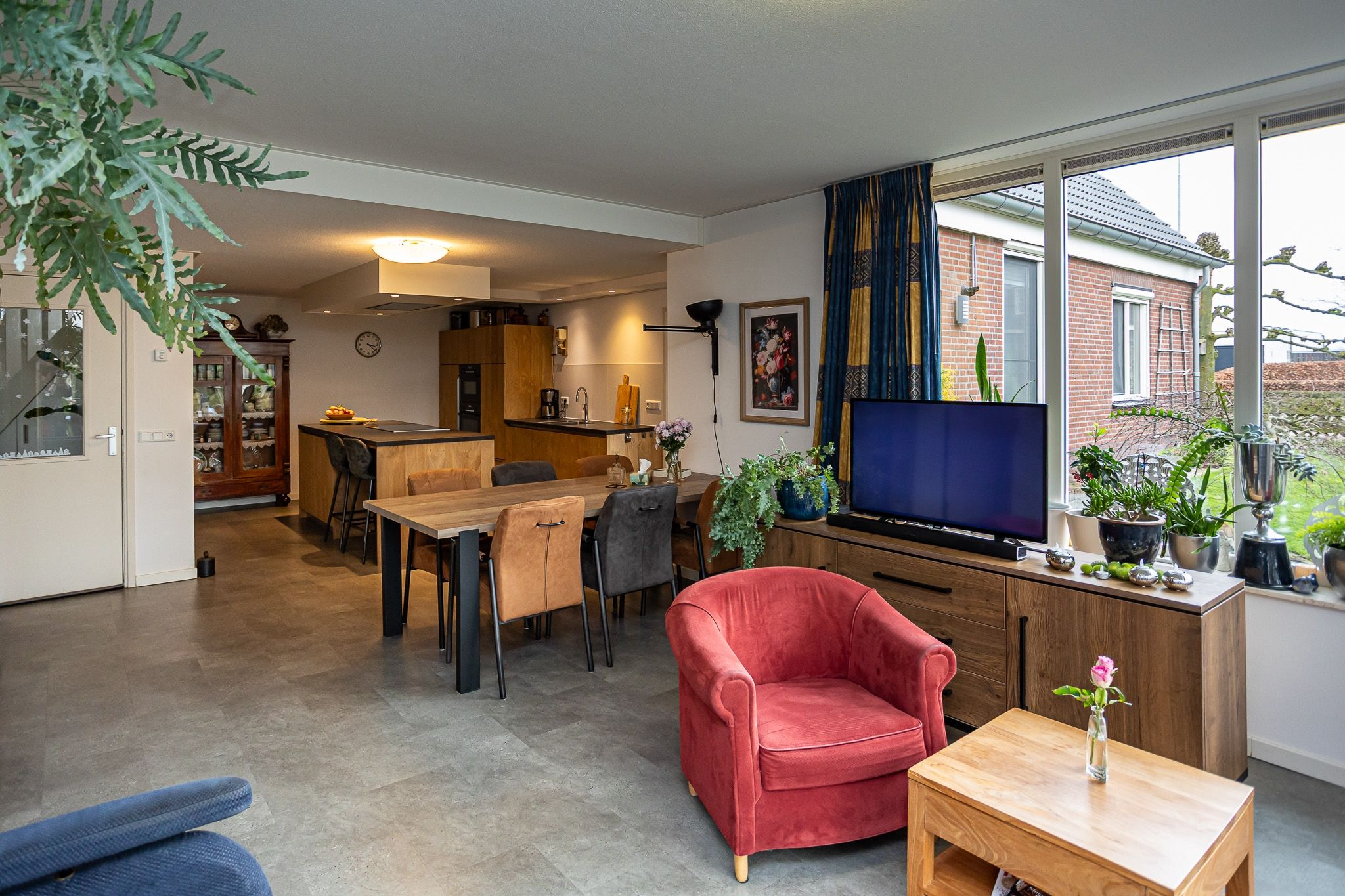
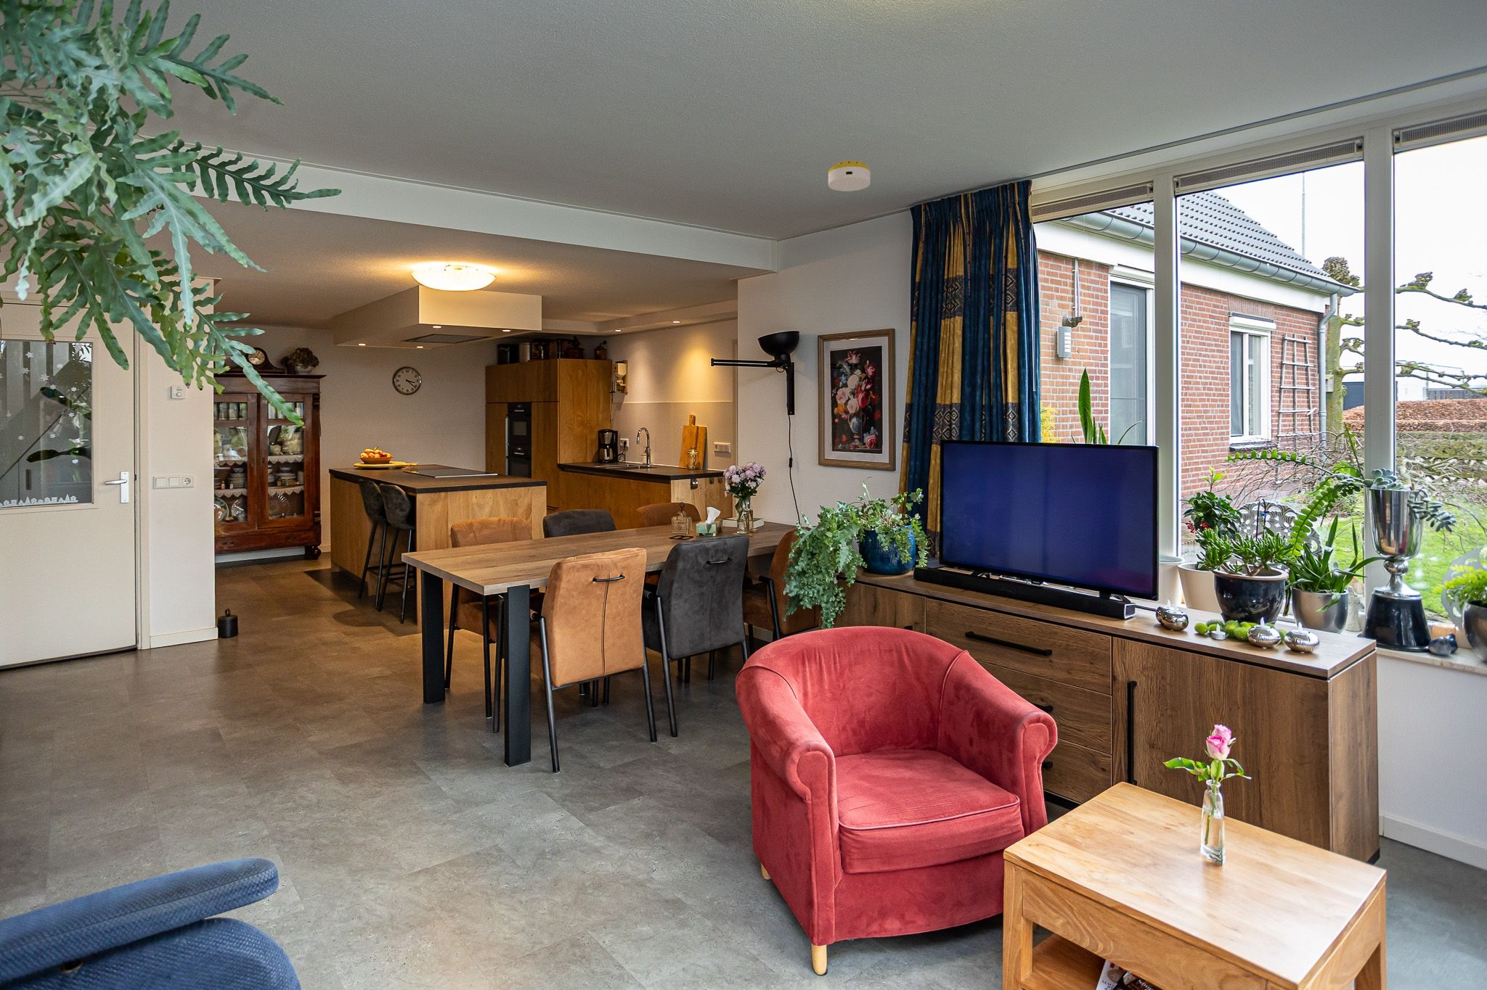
+ smoke detector (849, 176)
